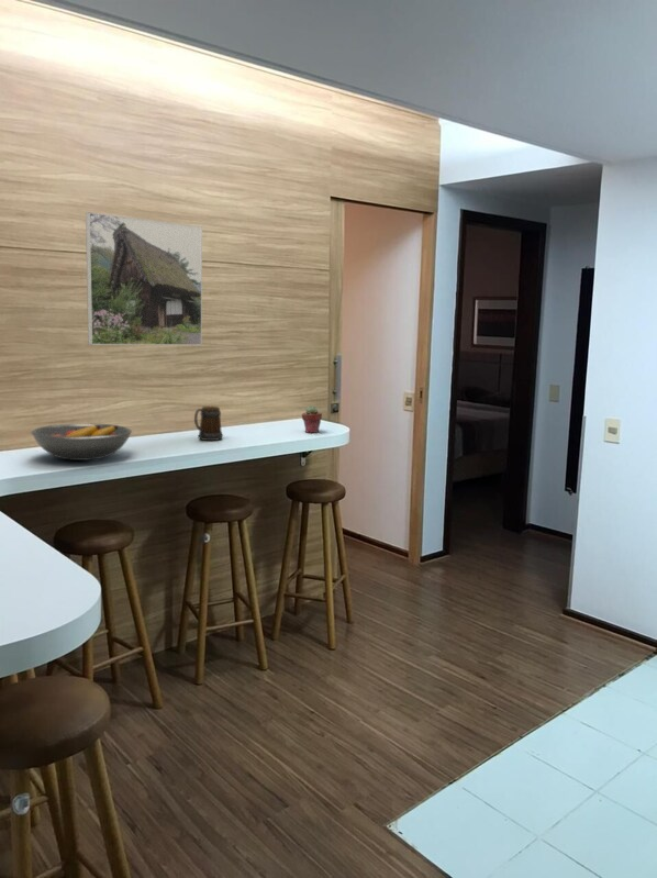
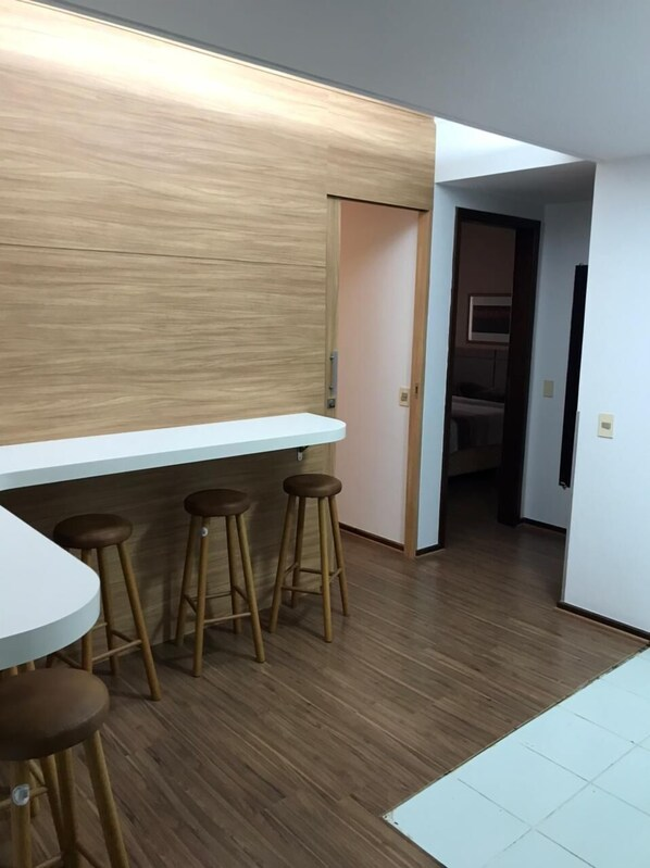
- potted succulent (311, 419)
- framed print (147, 282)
- fruit bowl (82, 440)
- mug (207, 423)
